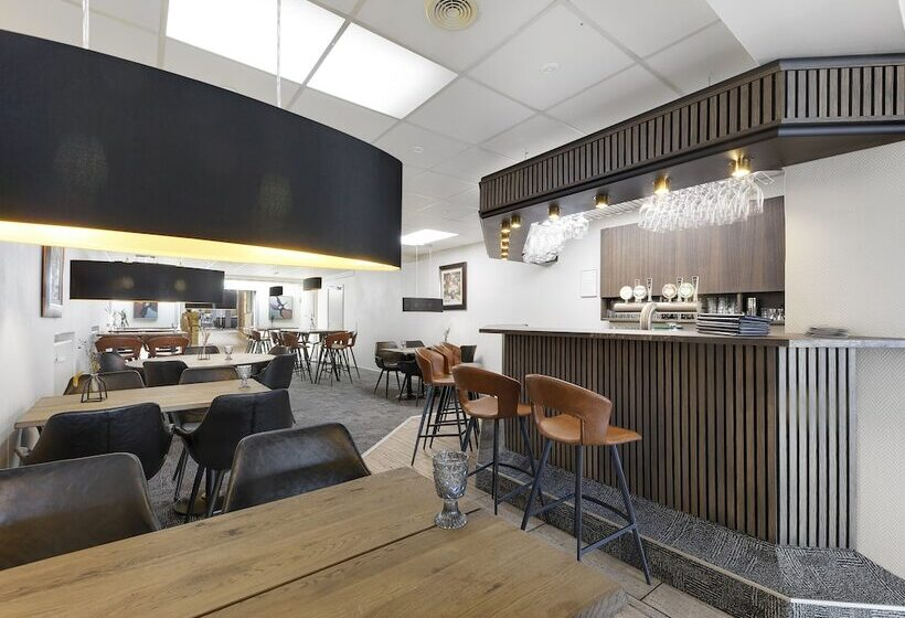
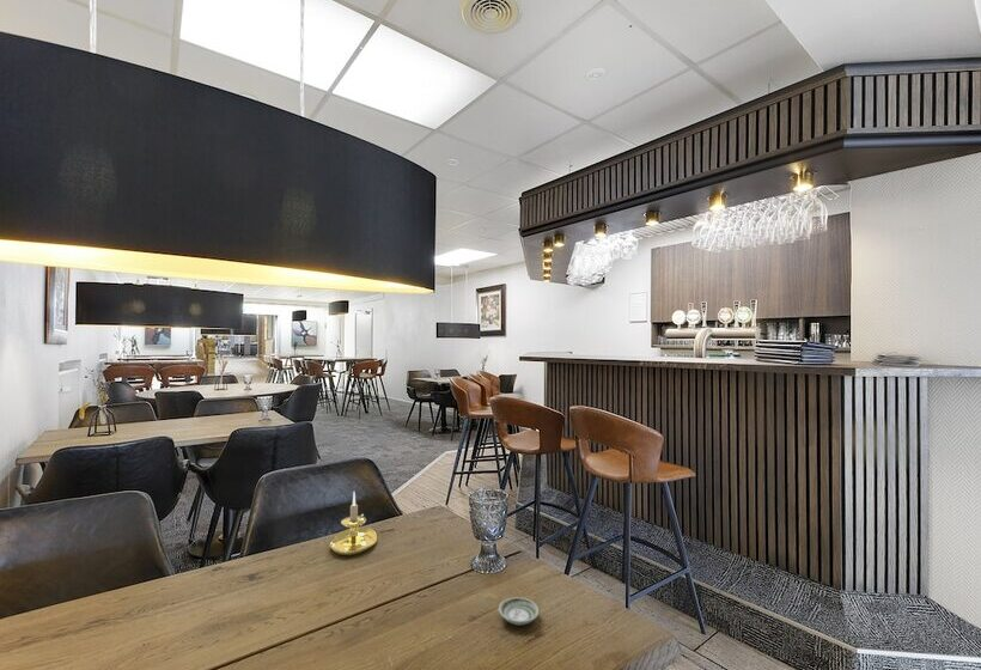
+ saucer (518, 613)
+ candle holder (354, 516)
